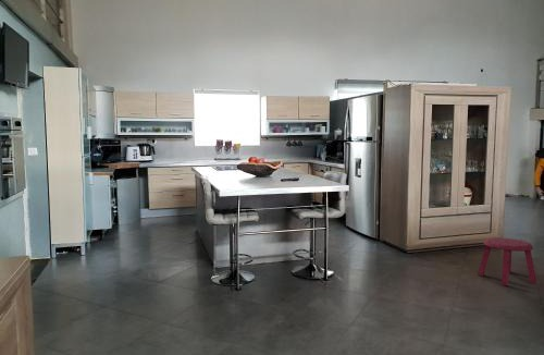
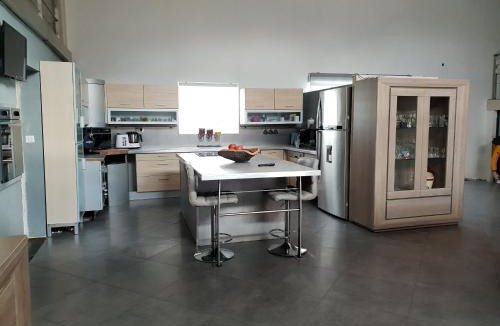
- stool (507, 259)
